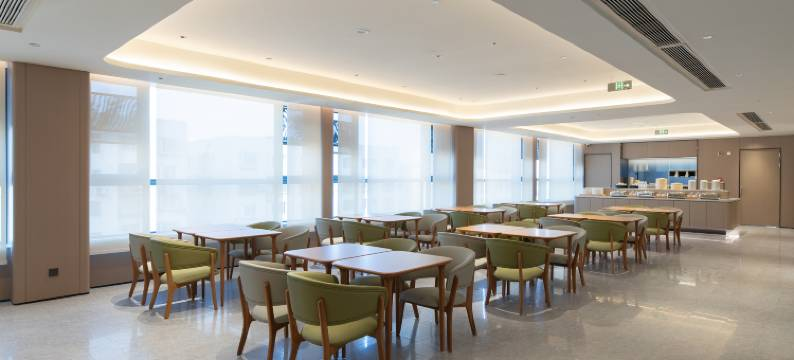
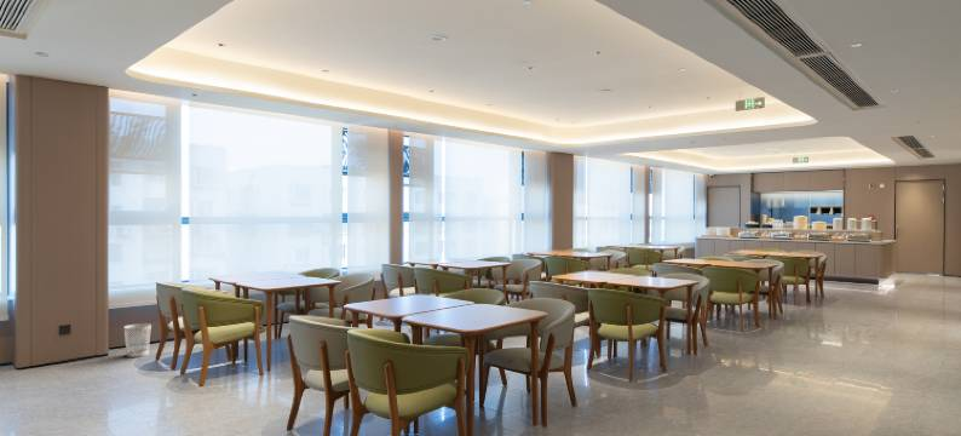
+ wastebasket (137, 339)
